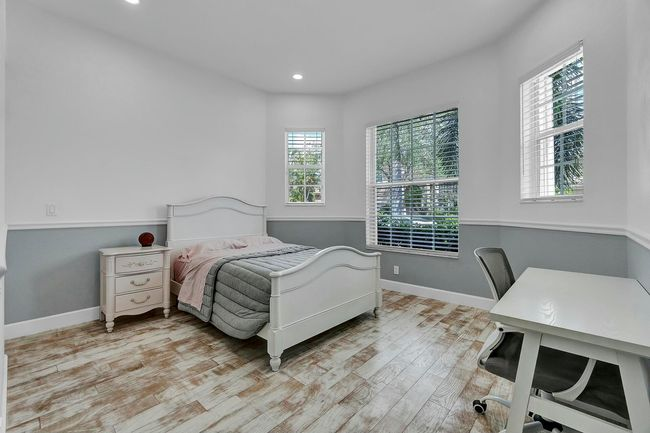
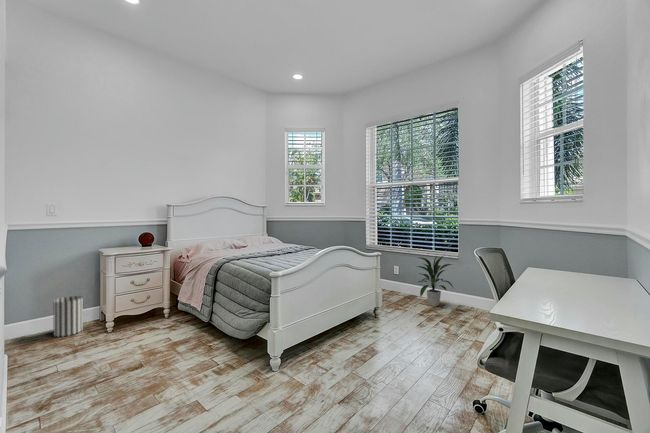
+ indoor plant (431, 278)
+ wastebasket (68, 315)
